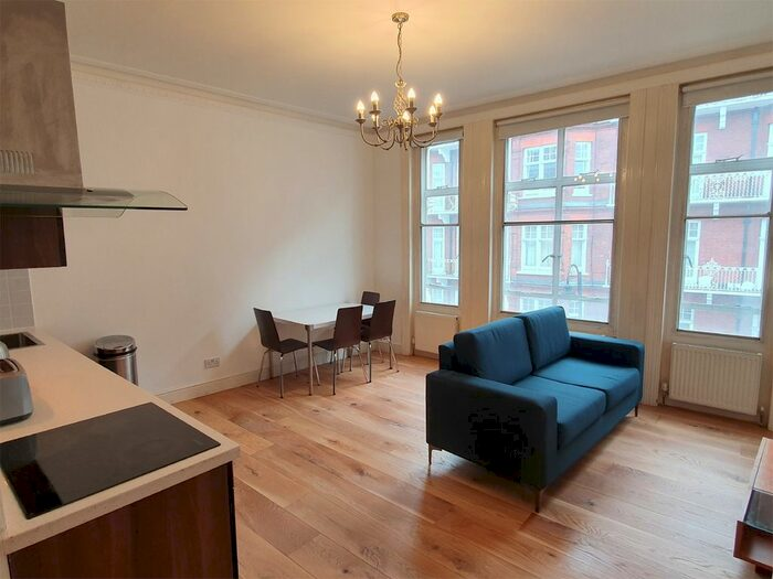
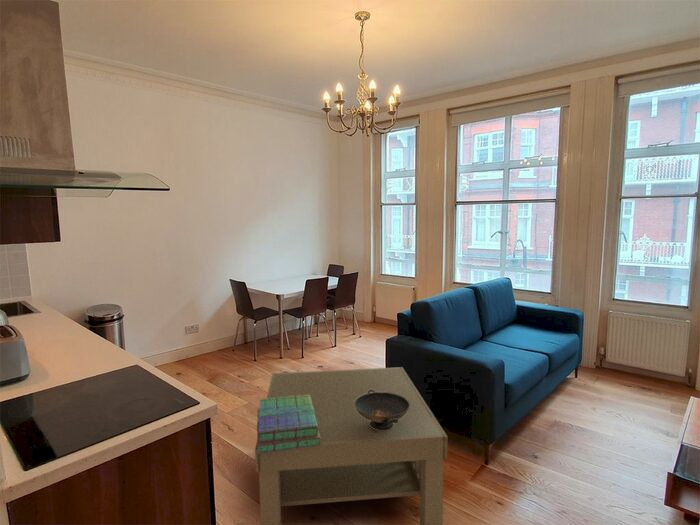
+ stack of books (287, 420)
+ coffee table (345, 442)
+ decorative bowl (381, 413)
